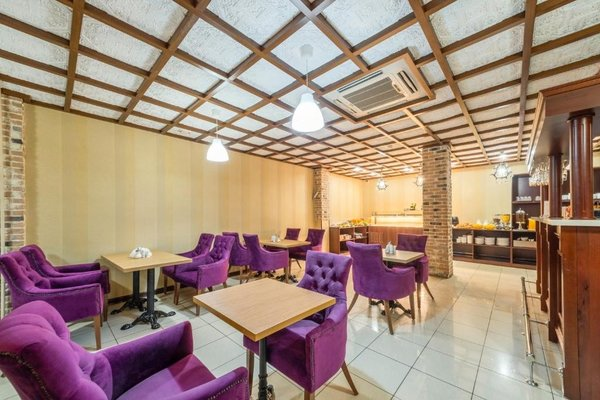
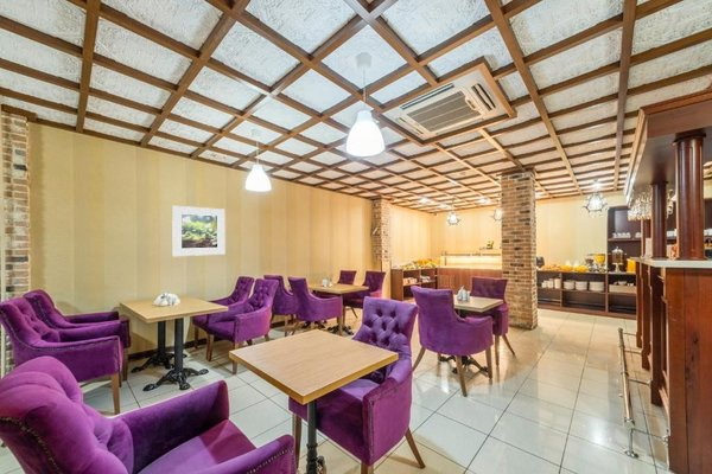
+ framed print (199, 231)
